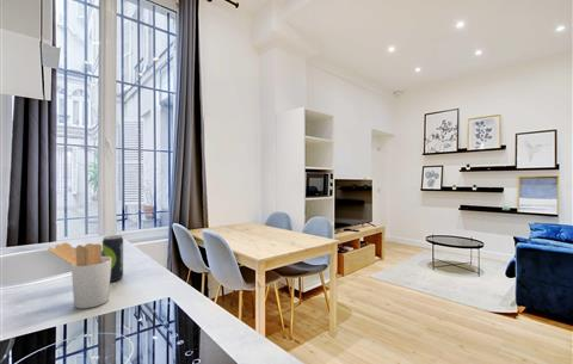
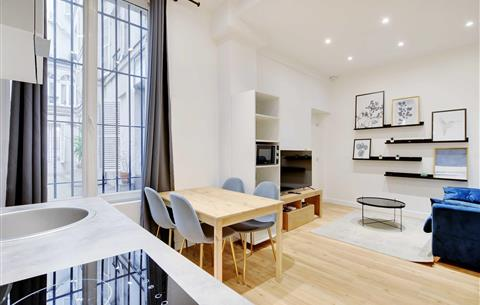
- beverage can (112, 258)
- utensil holder (81, 271)
